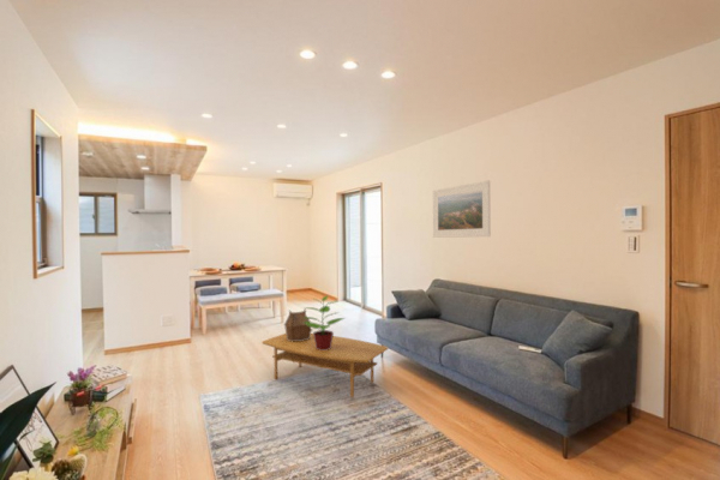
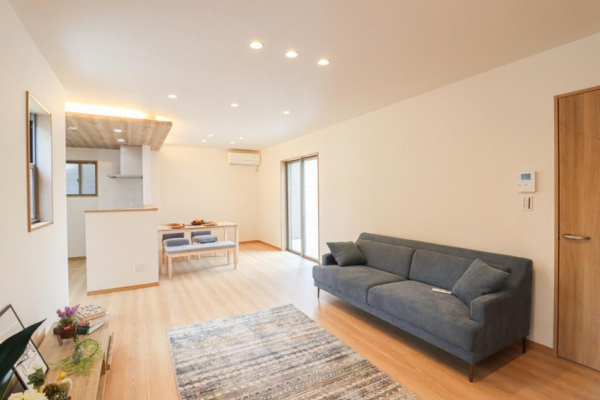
- coffee table (323, 361)
- potted plant (324, 318)
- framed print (458, 211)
- hut (298, 323)
